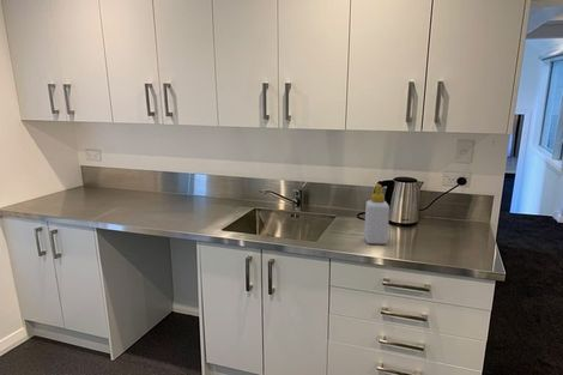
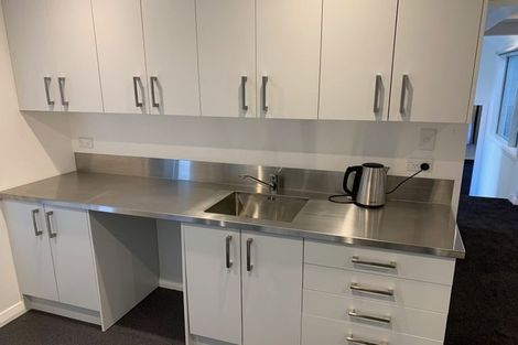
- soap bottle (376, 213)
